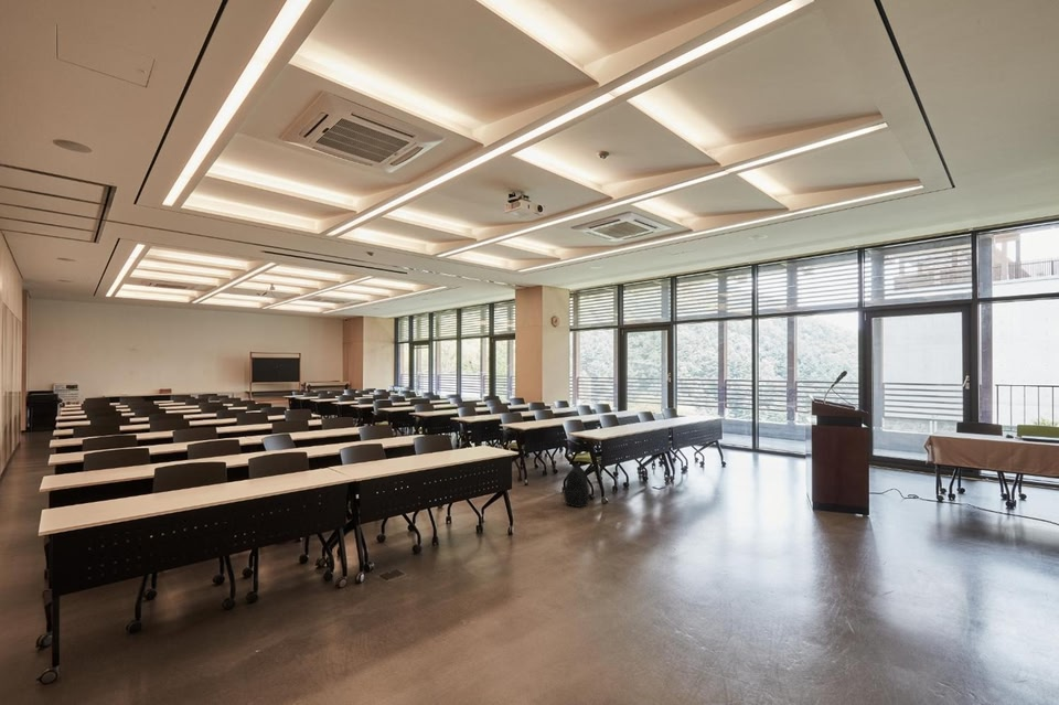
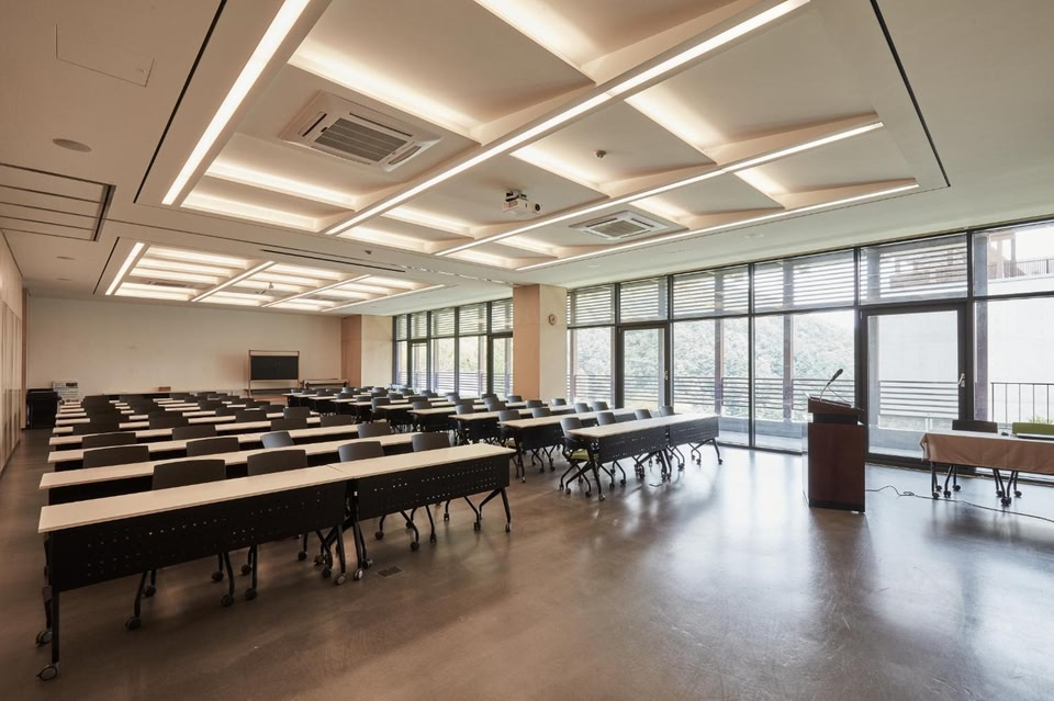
- backpack (576, 484)
